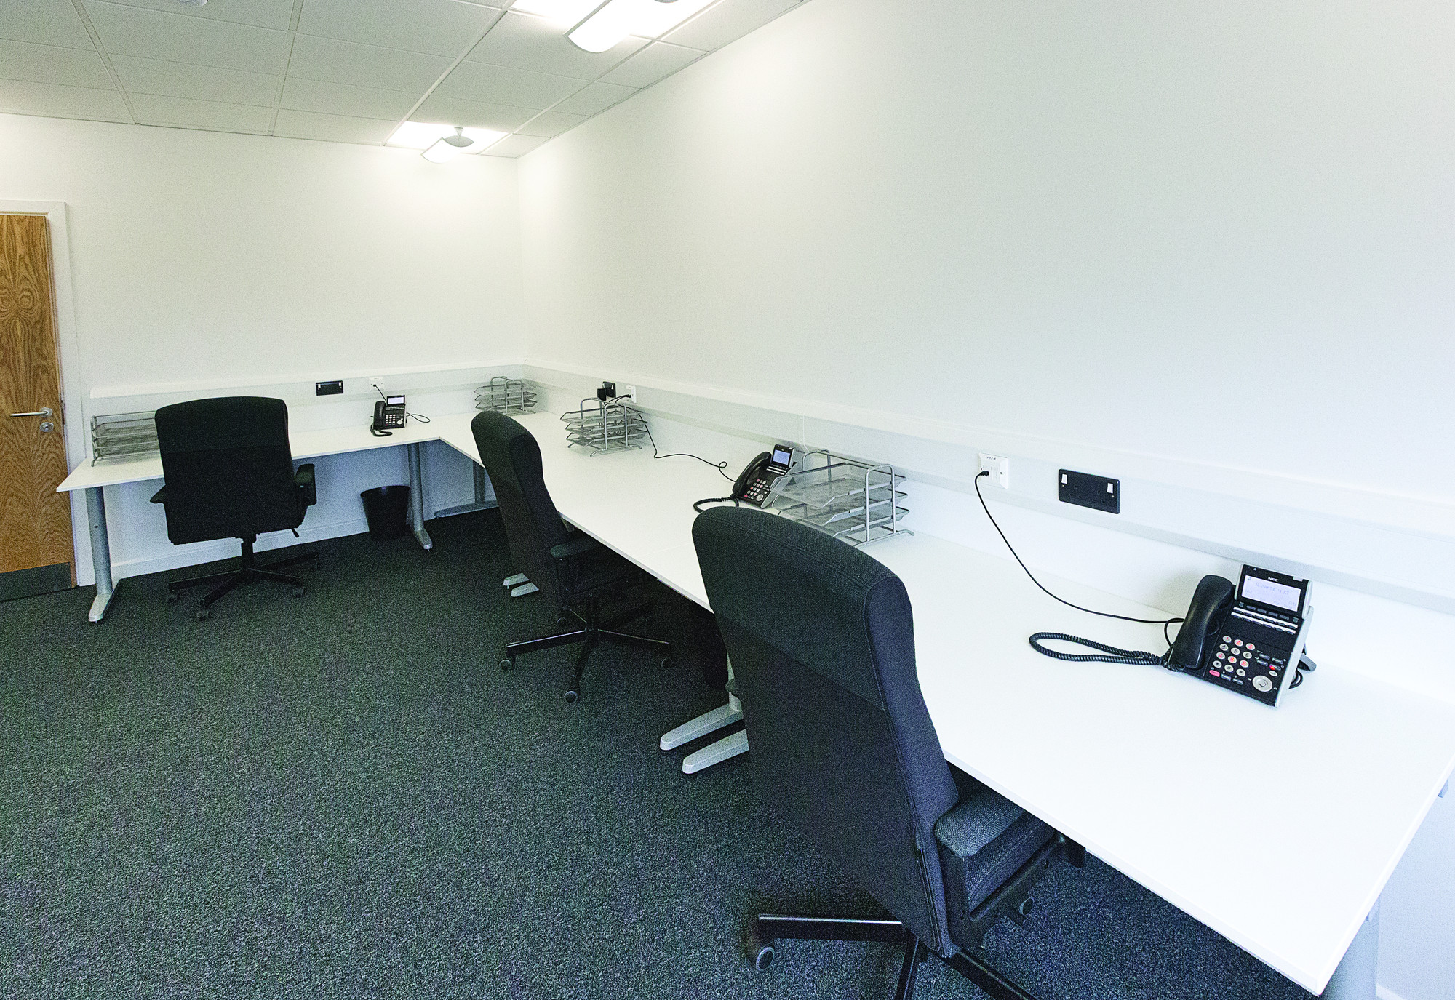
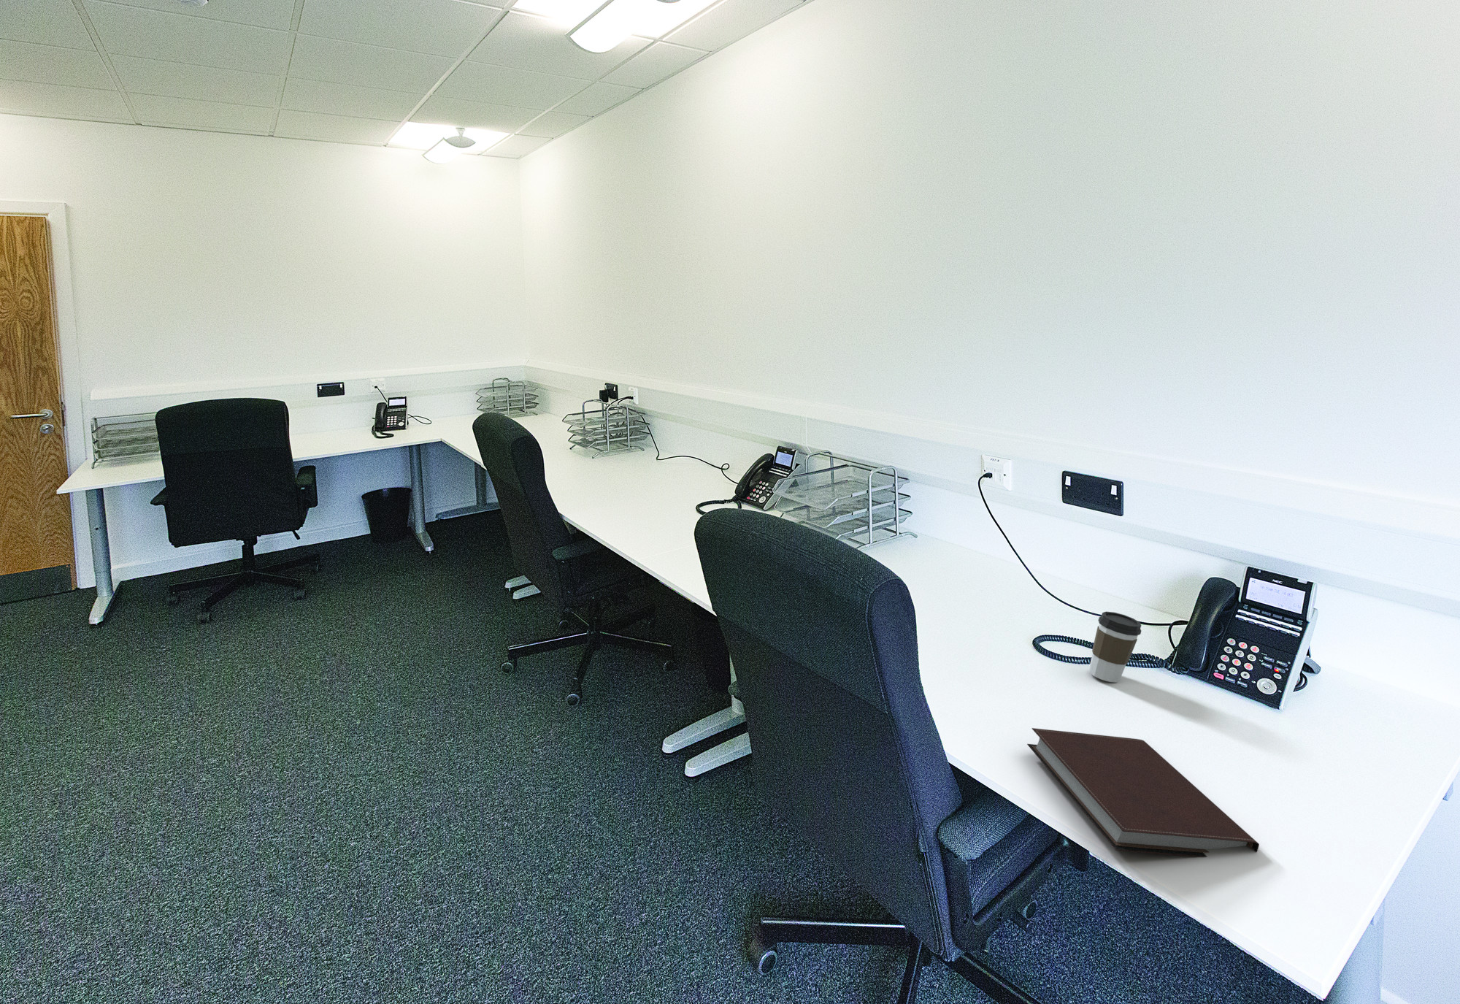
+ coffee cup (1113, 647)
+ notebook (1133, 789)
